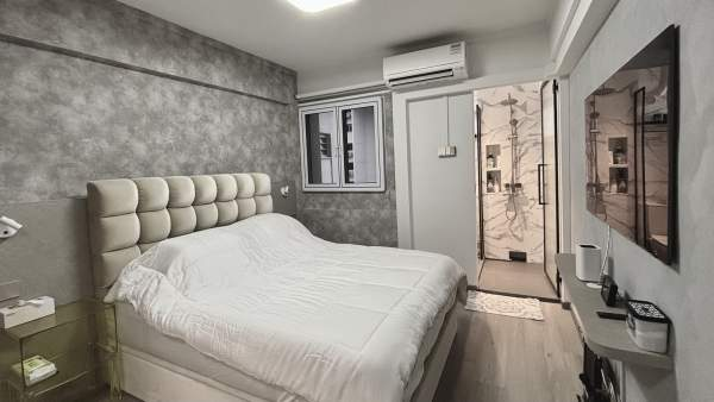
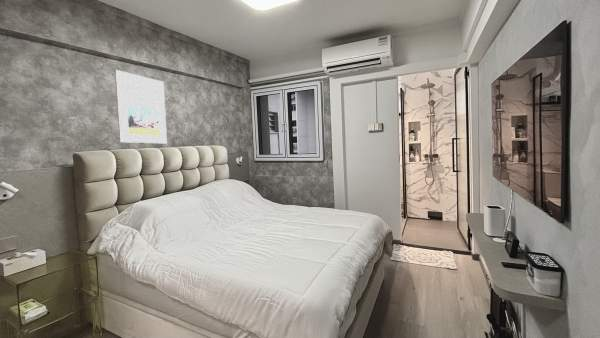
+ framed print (143, 109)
